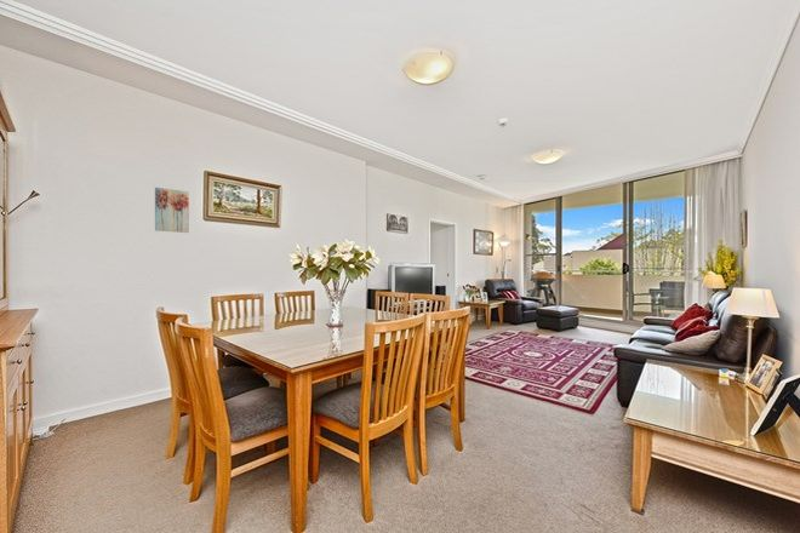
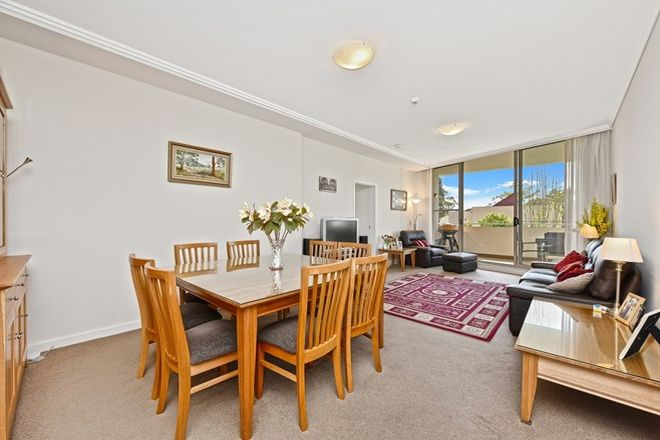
- wall art (172, 211)
